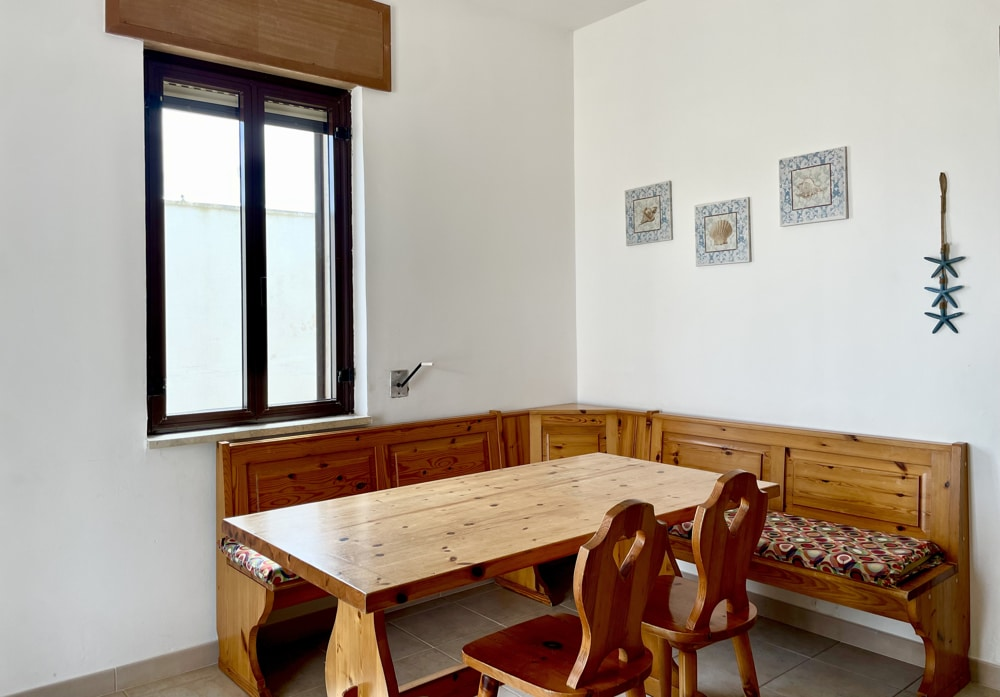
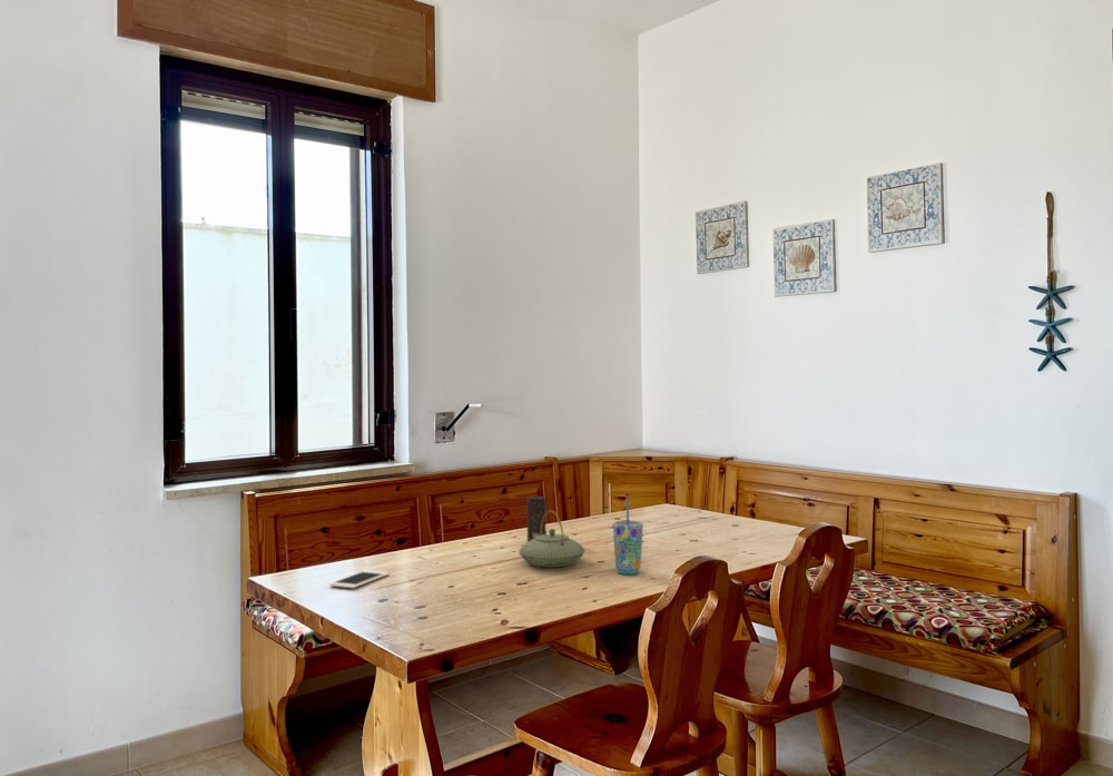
+ candle (536, 520)
+ cup (628, 534)
+ cell phone (359, 579)
+ teapot (550, 536)
